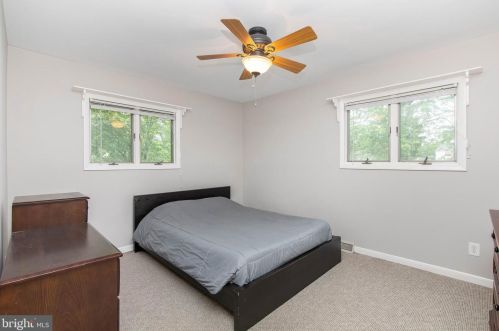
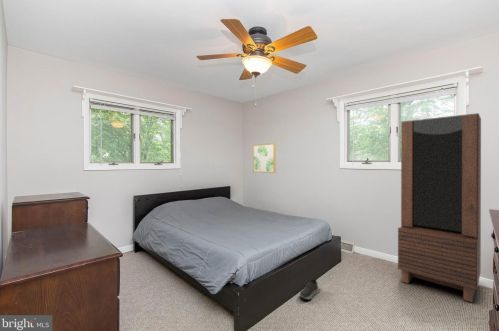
+ bookcase (438, 201)
+ wall art (263, 158)
+ shoe (309, 288)
